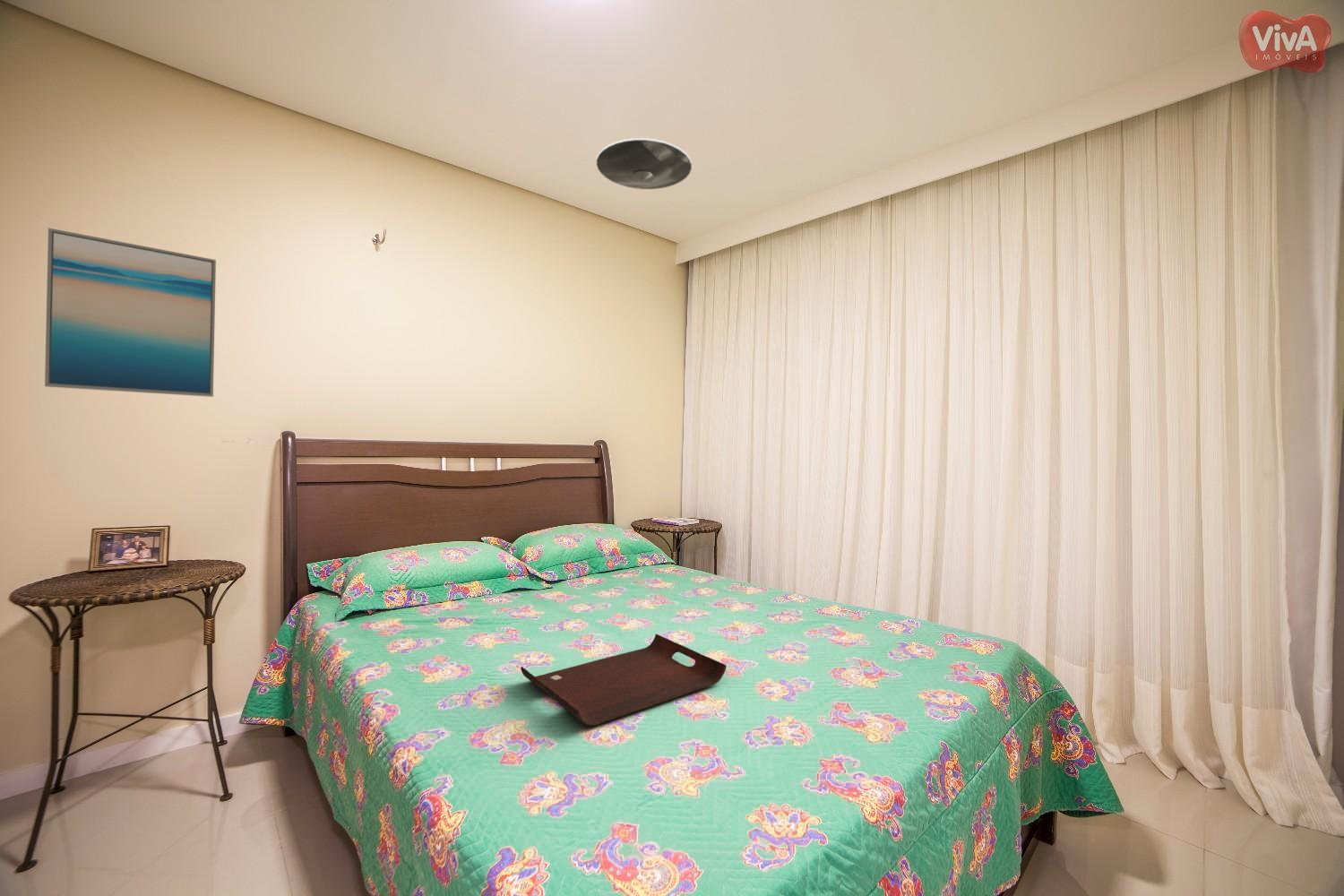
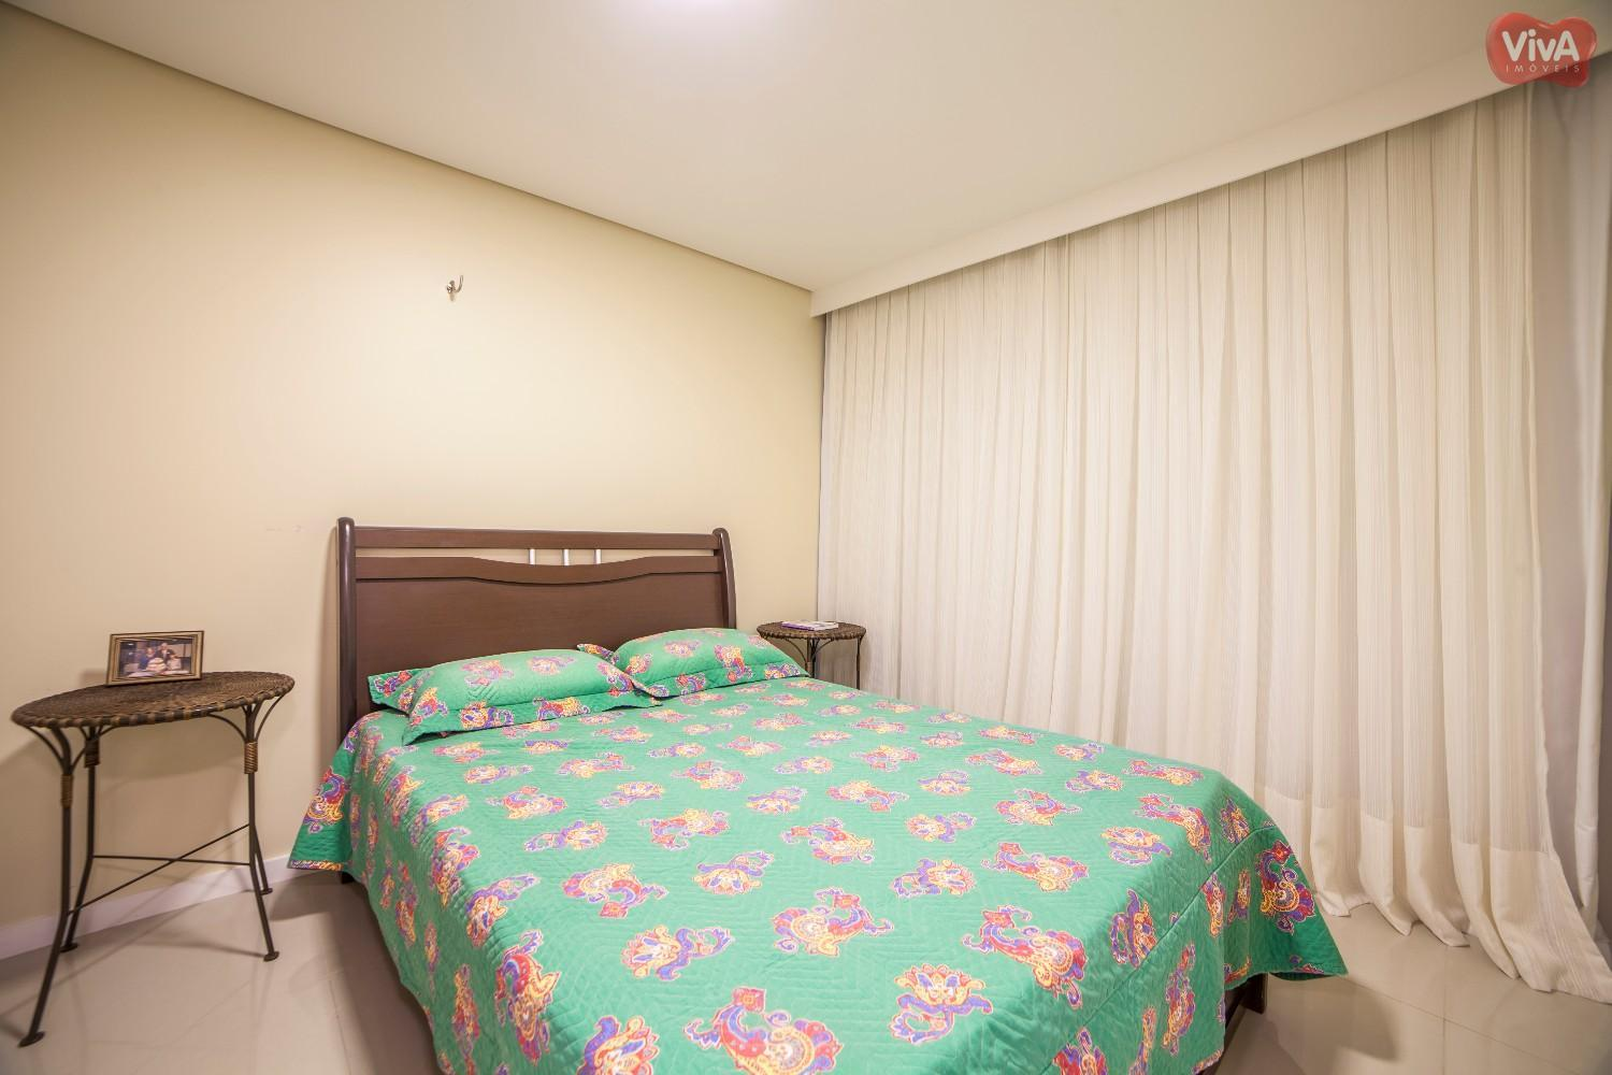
- ceiling light (644, 163)
- wall art (136, 319)
- serving tray (624, 674)
